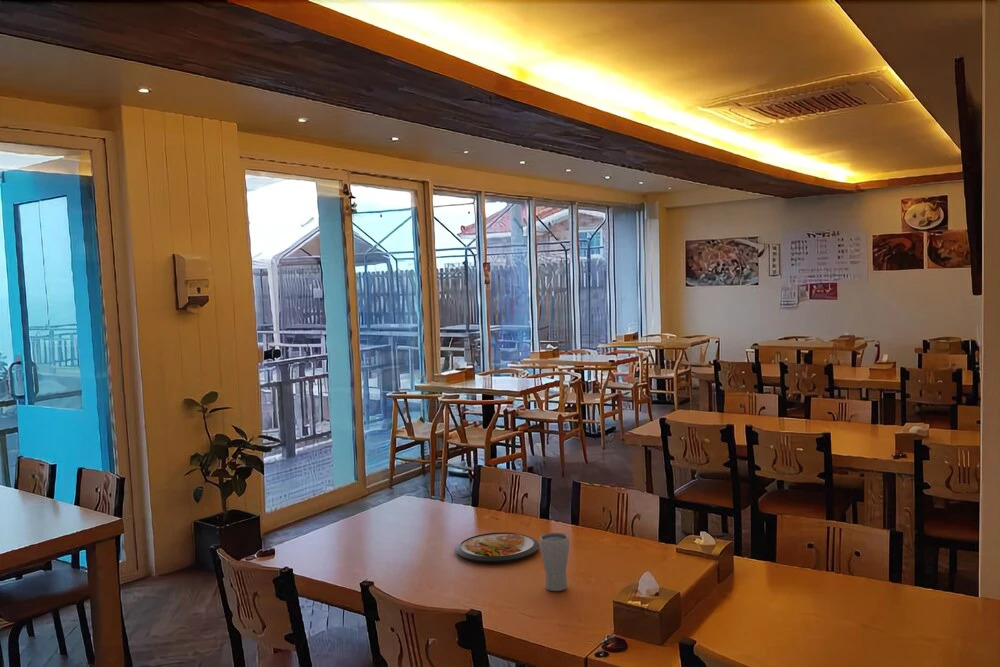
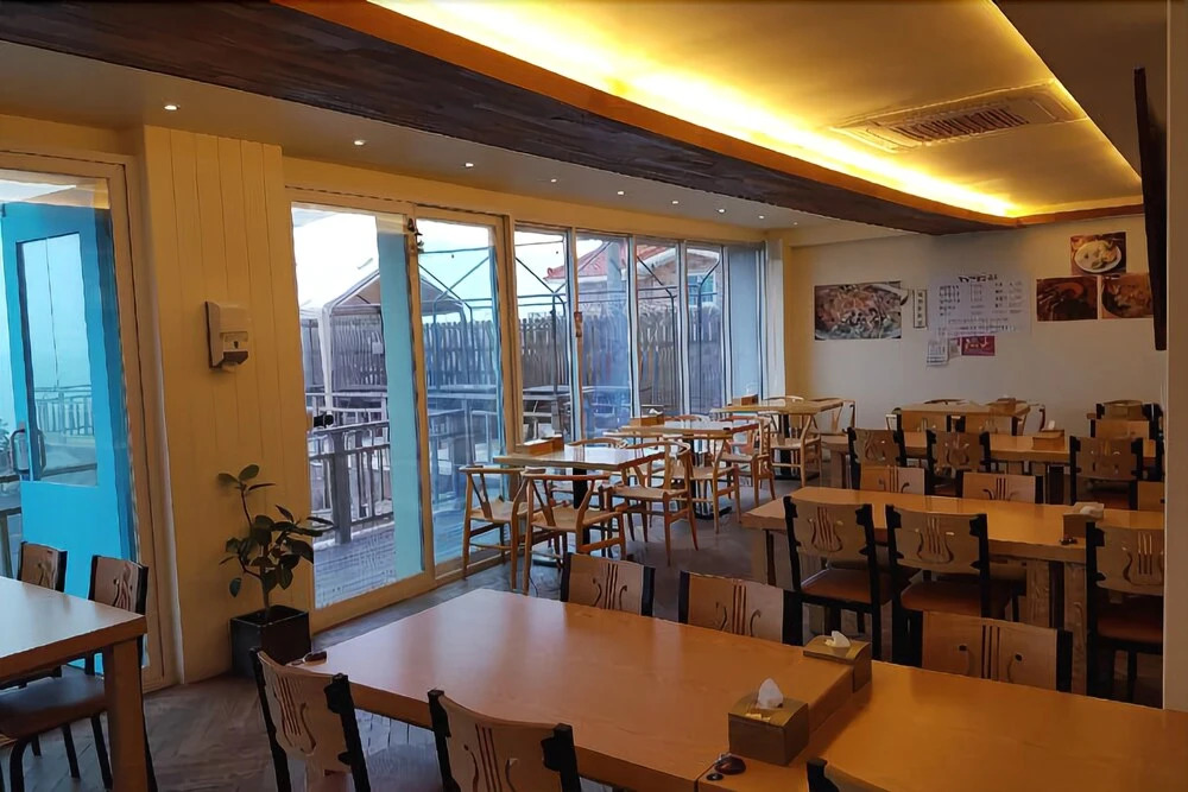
- dish (497, 544)
- drinking glass (555, 562)
